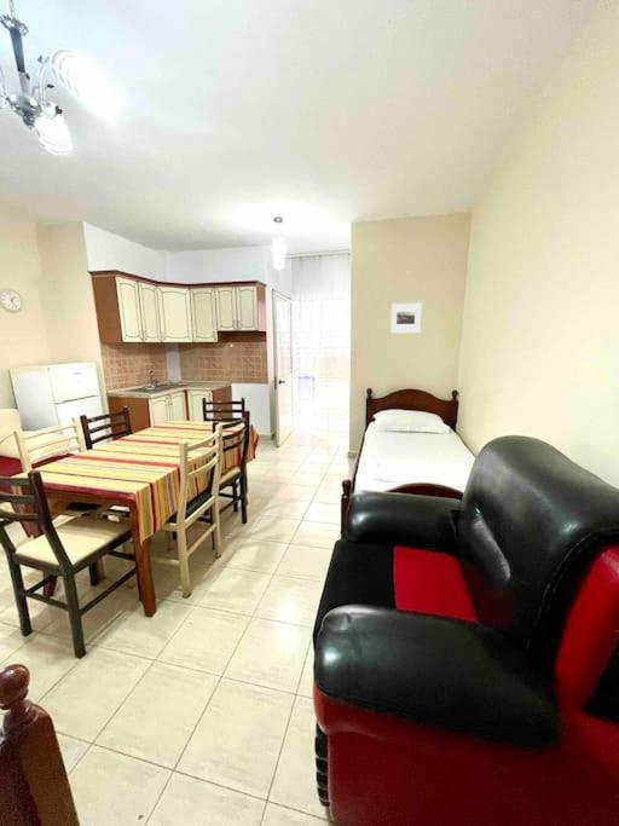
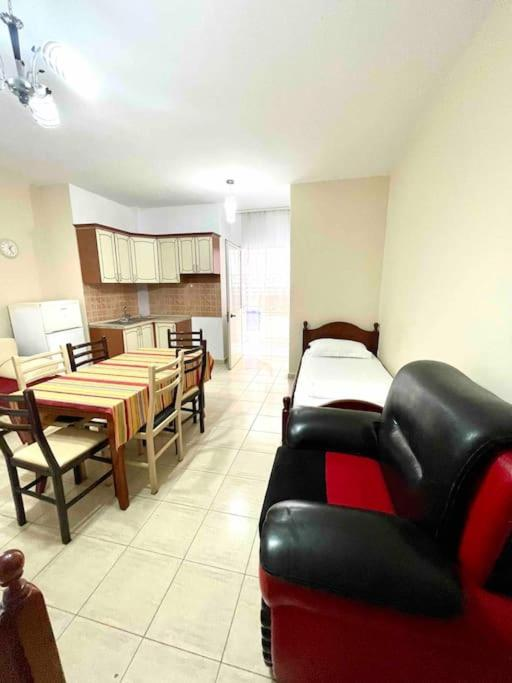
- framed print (405, 318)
